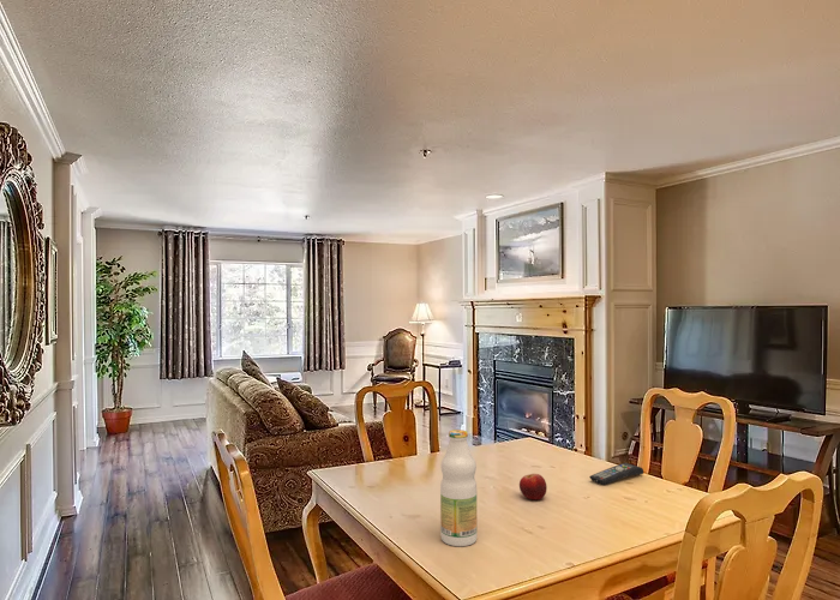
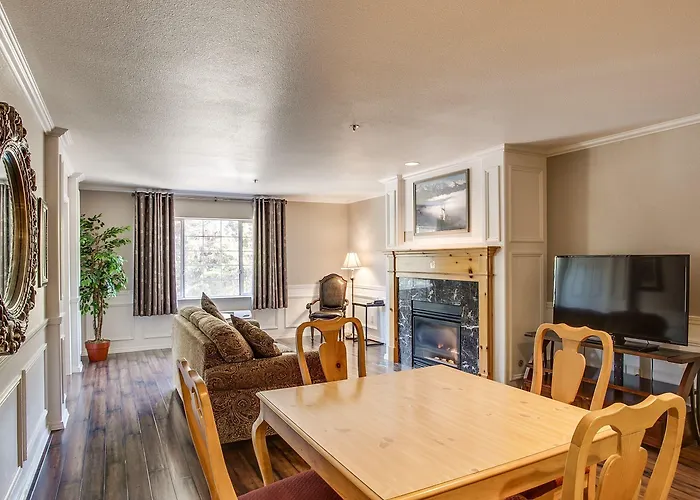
- bottle (458, 485)
- remote control (617, 473)
- fruit (533, 486)
